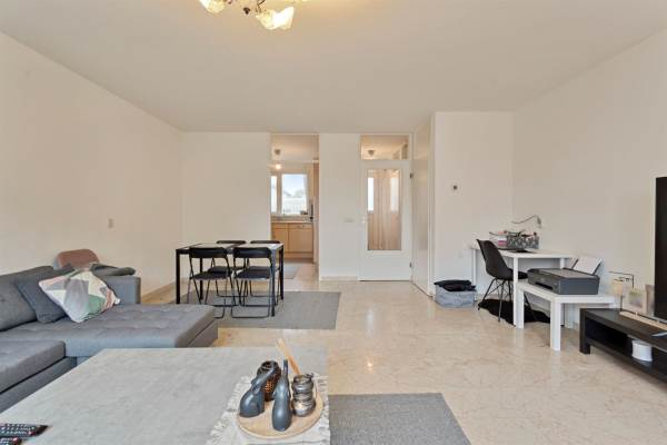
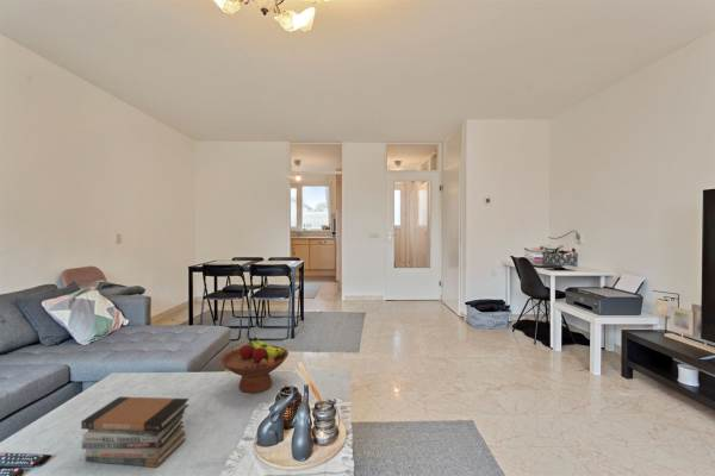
+ book stack (137, 428)
+ fruit bowl (255, 364)
